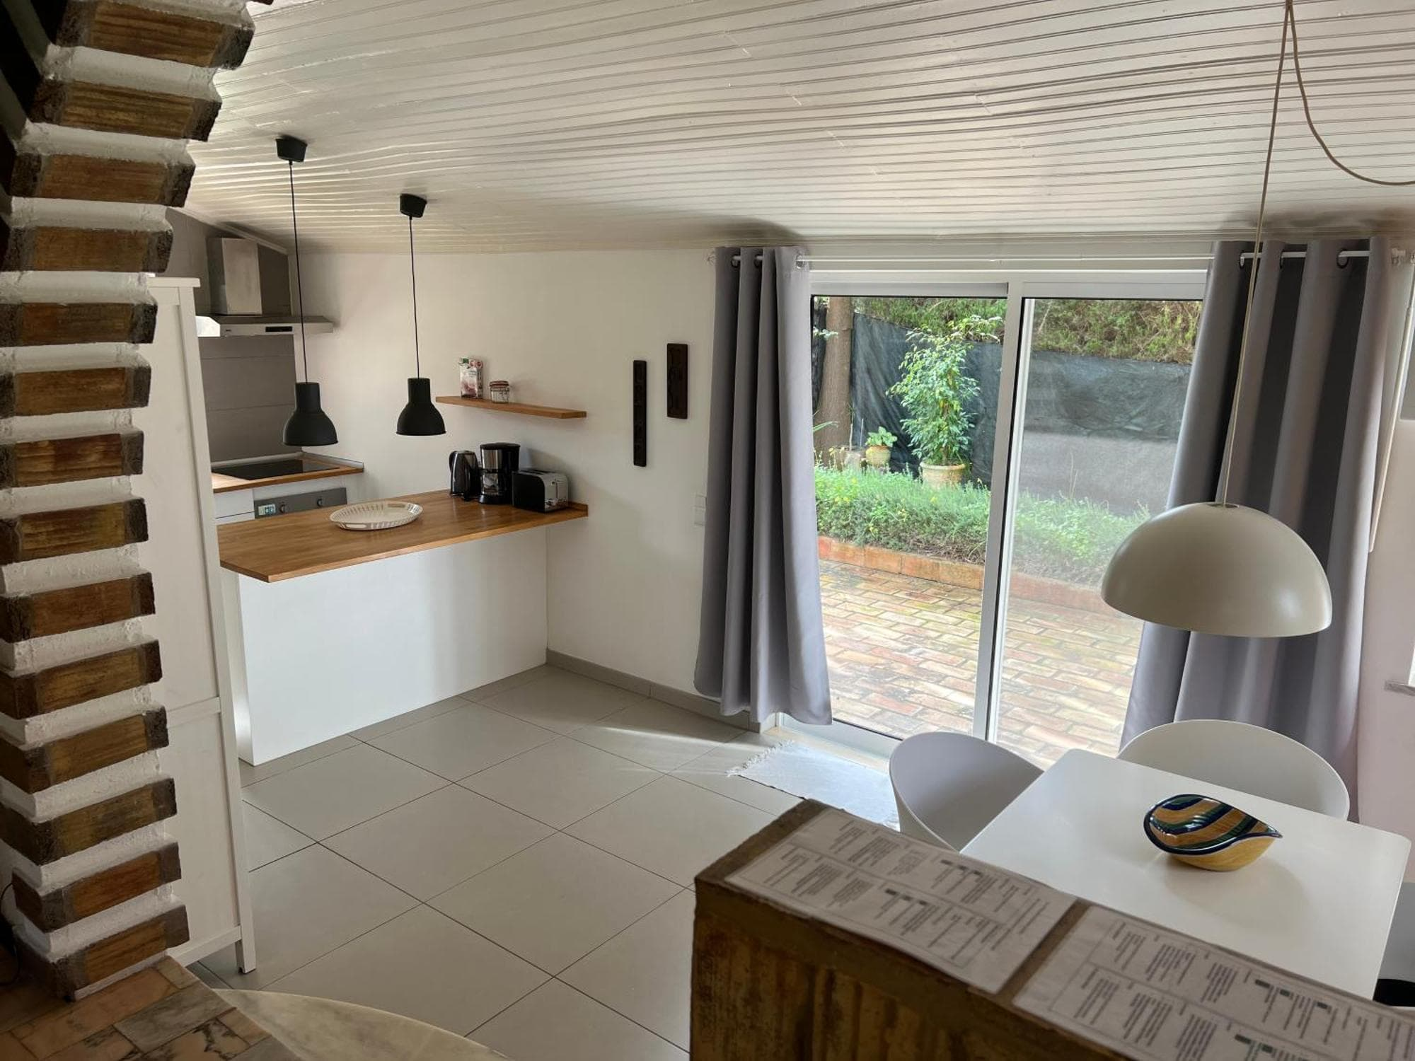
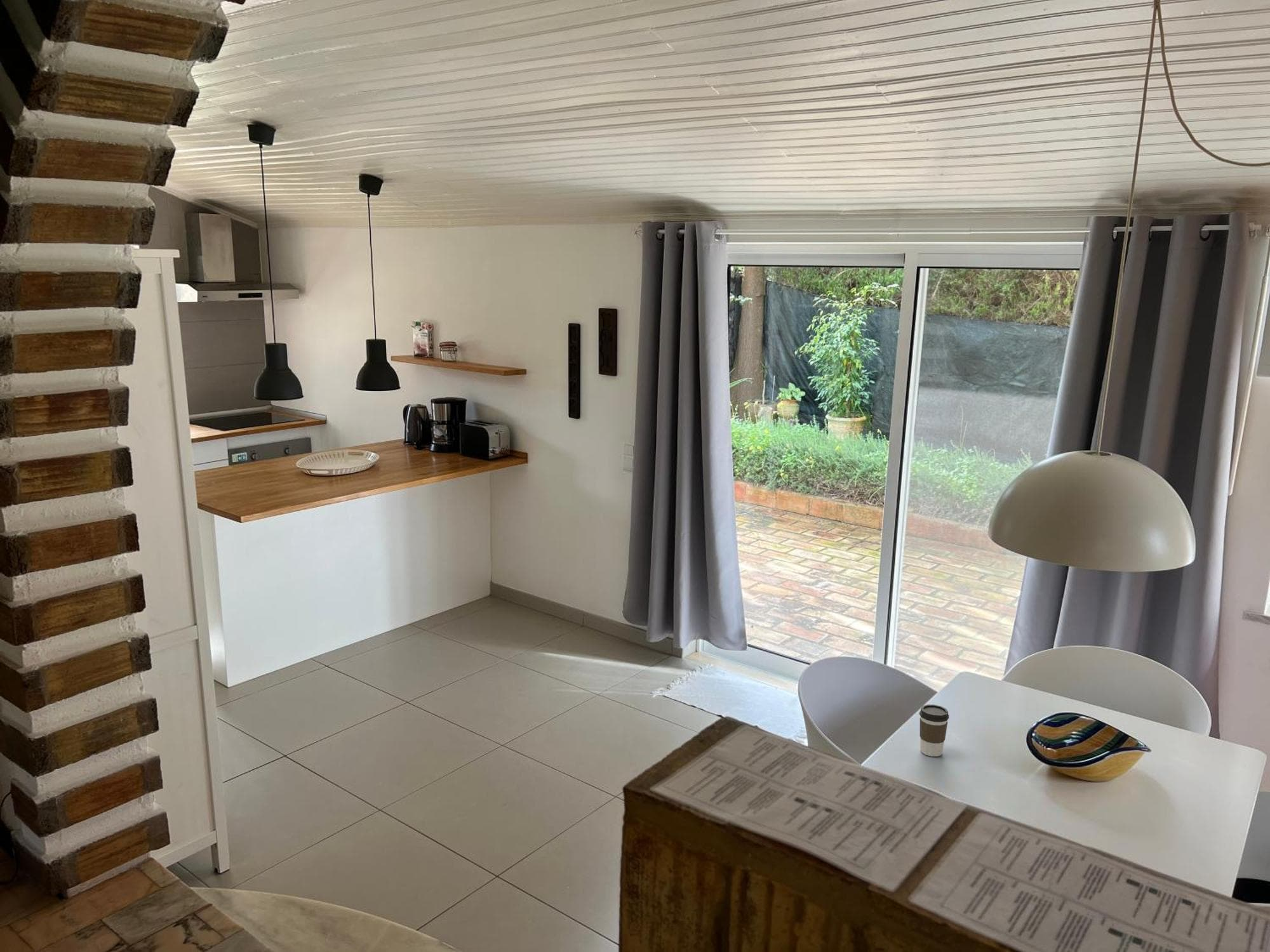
+ coffee cup (933, 731)
